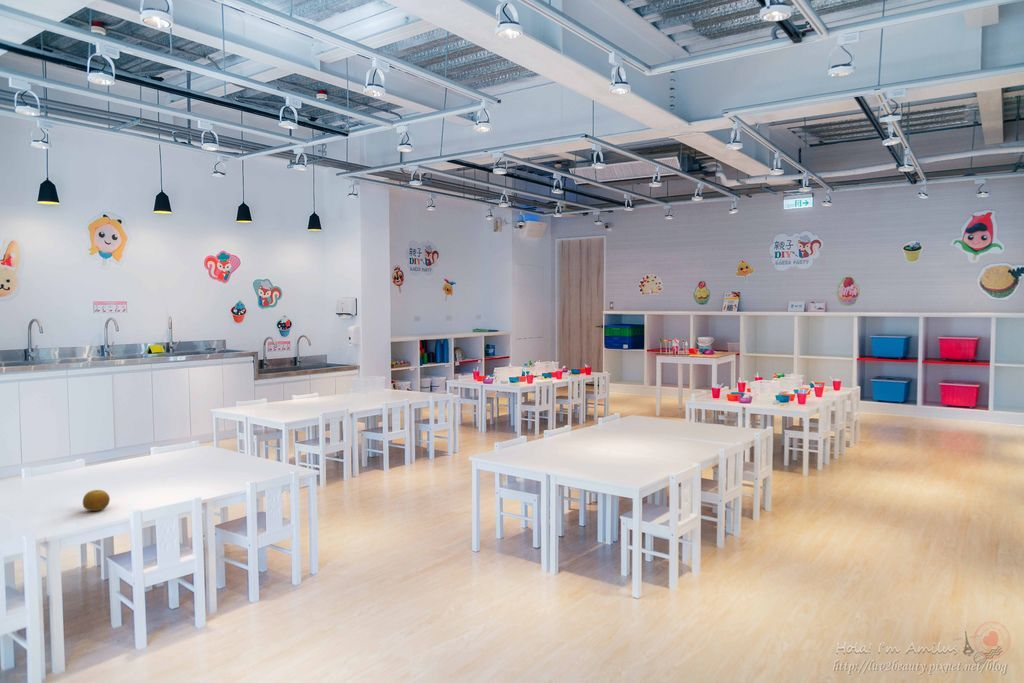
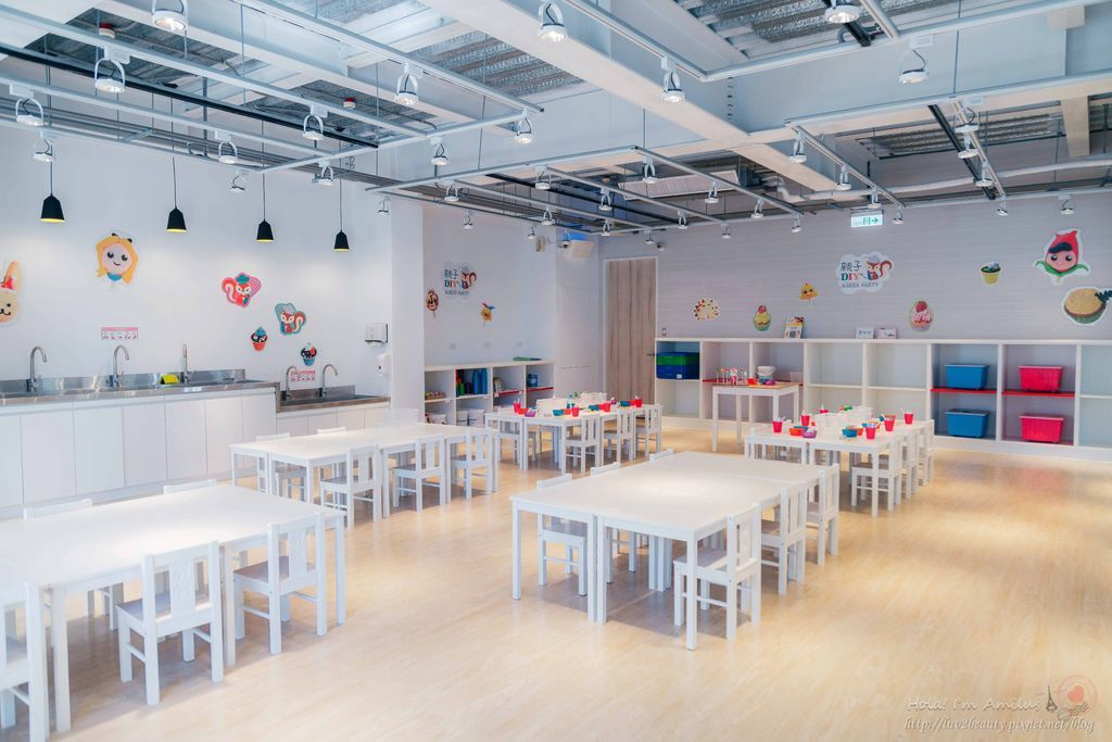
- fruit (96, 500)
